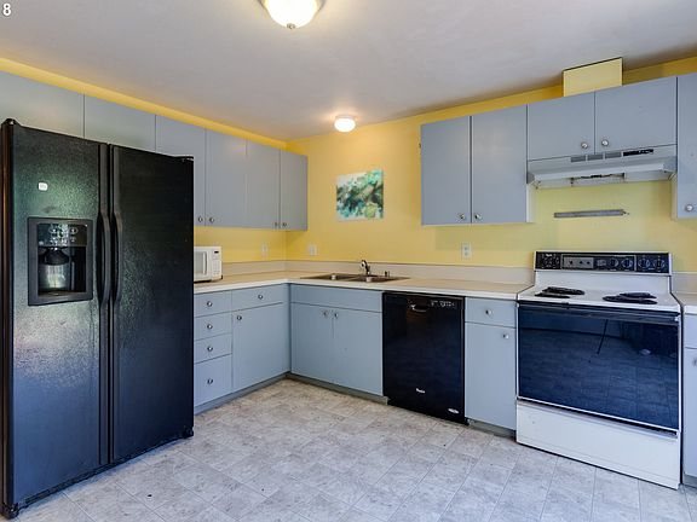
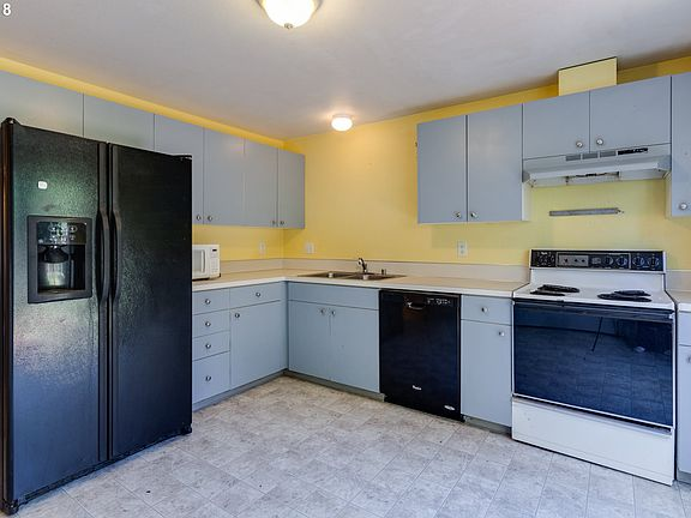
- wall art (358, 196)
